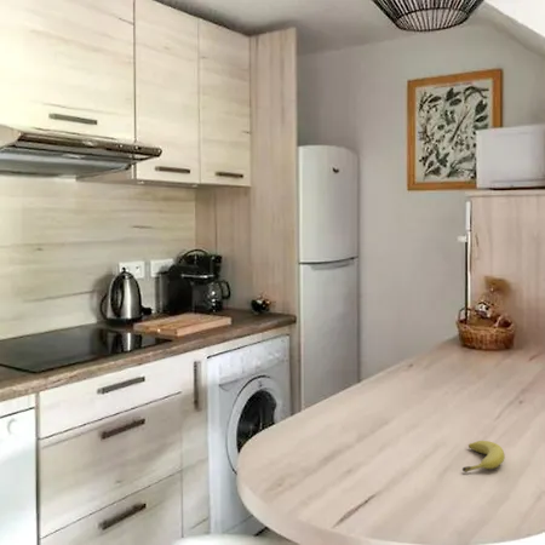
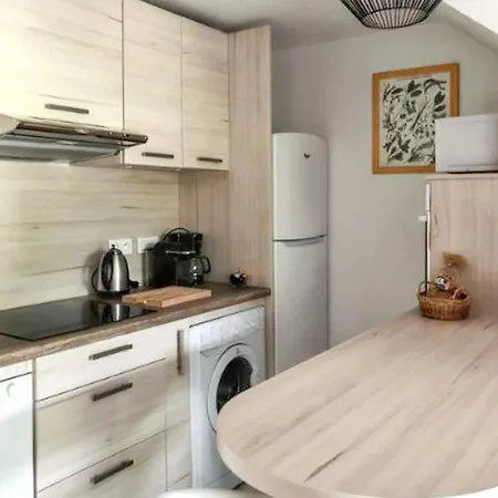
- fruit (483, 453)
